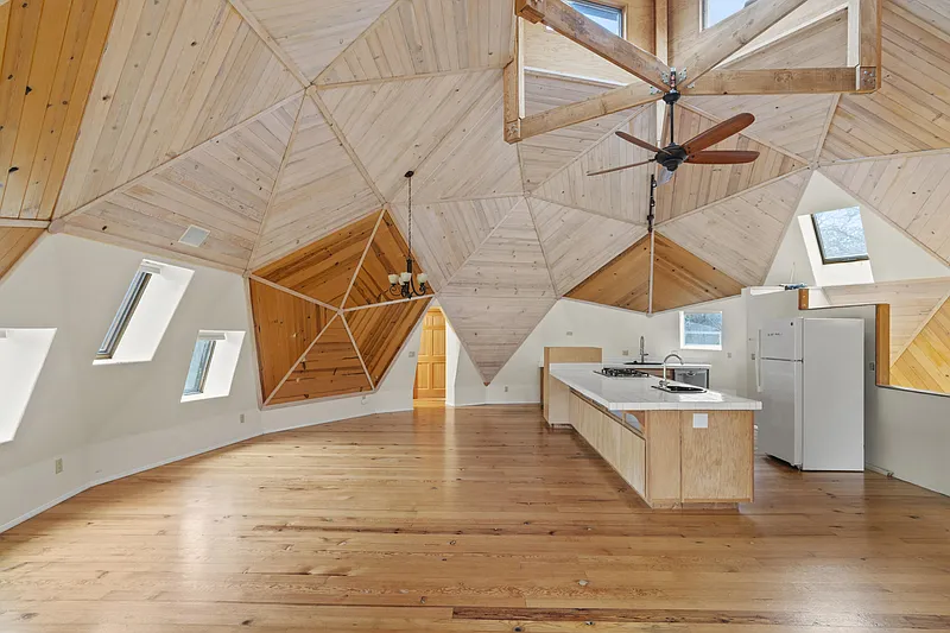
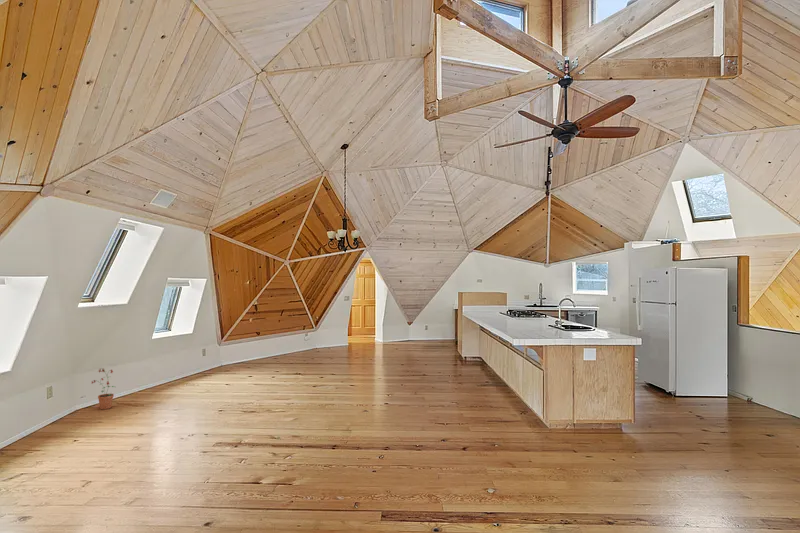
+ potted plant (104, 387)
